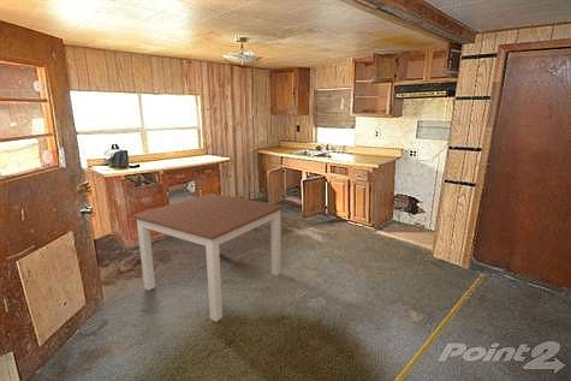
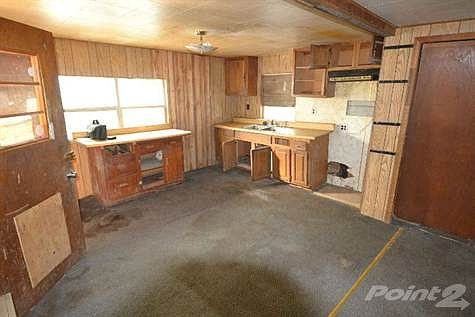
- dining table (213, 245)
